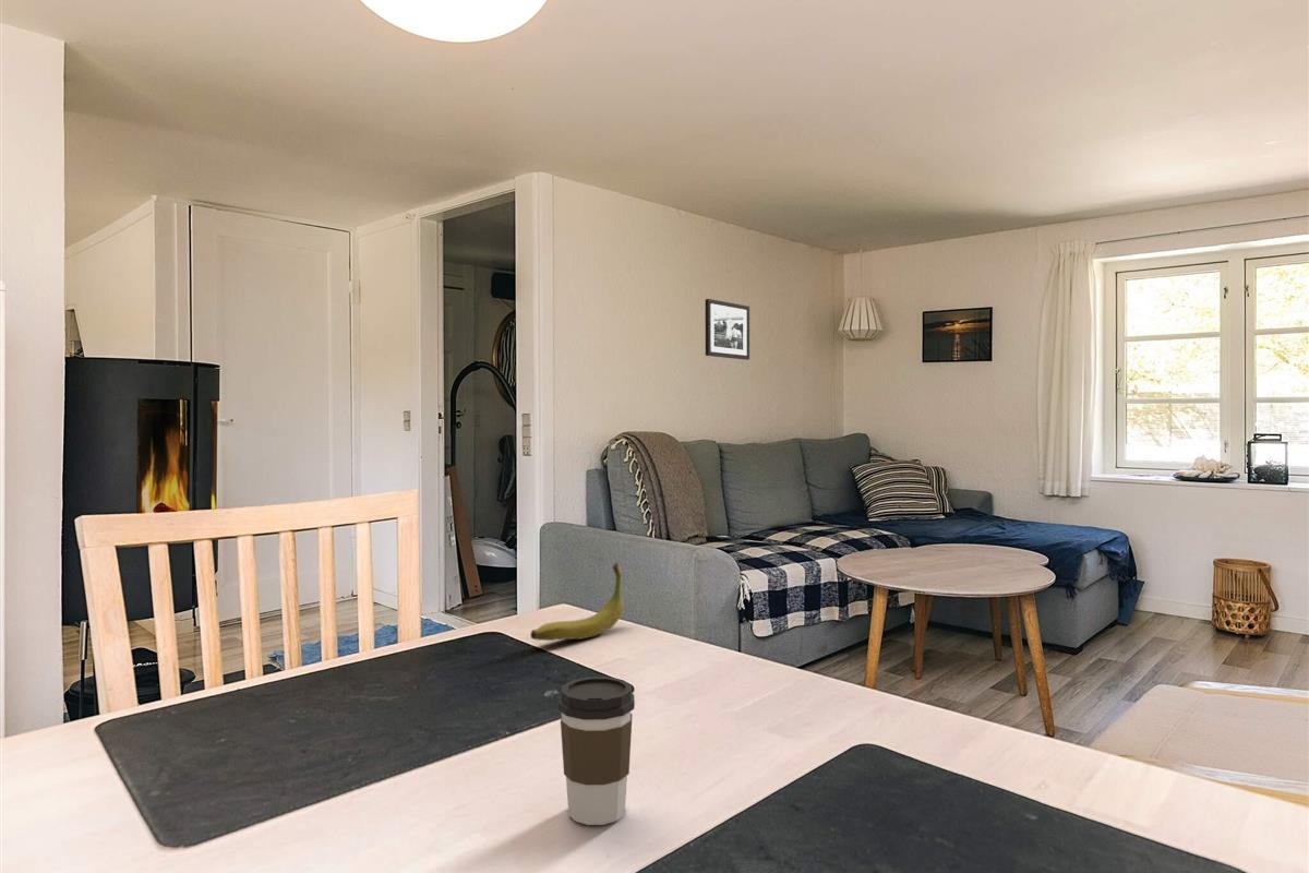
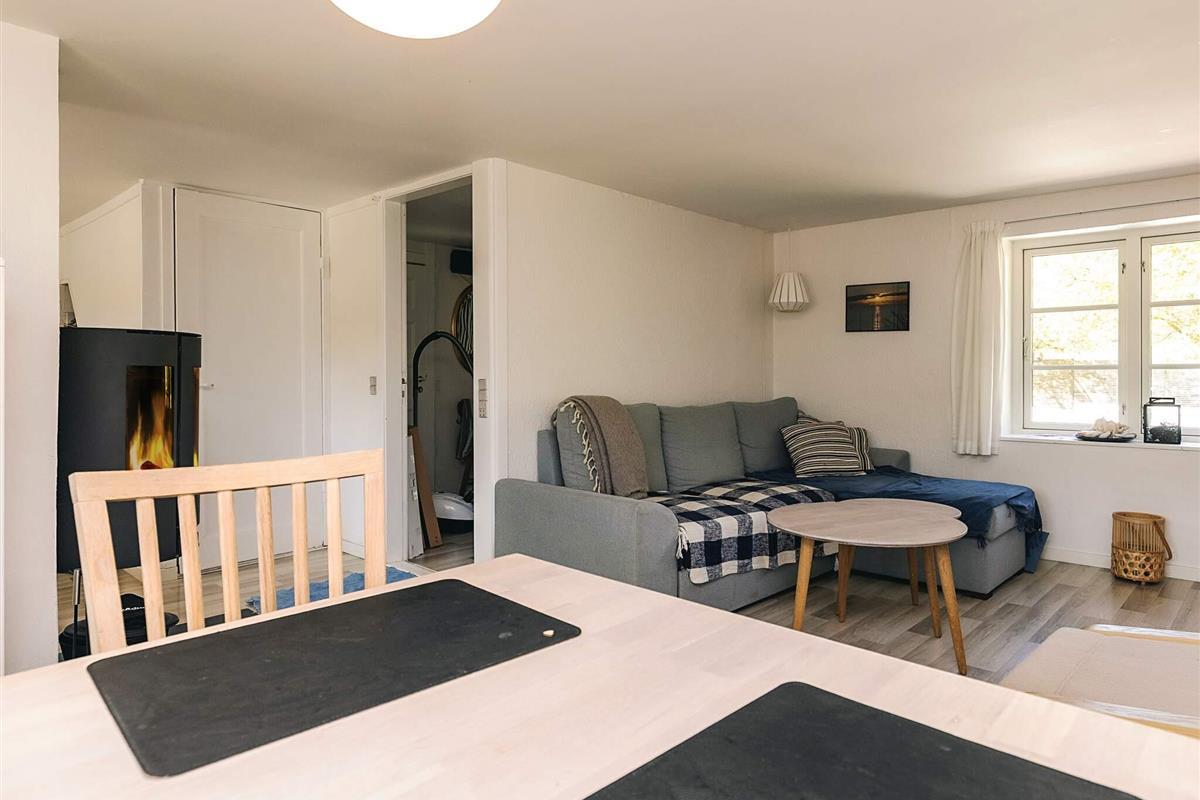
- coffee cup (597, 749)
- banana (581, 619)
- picture frame (728, 330)
